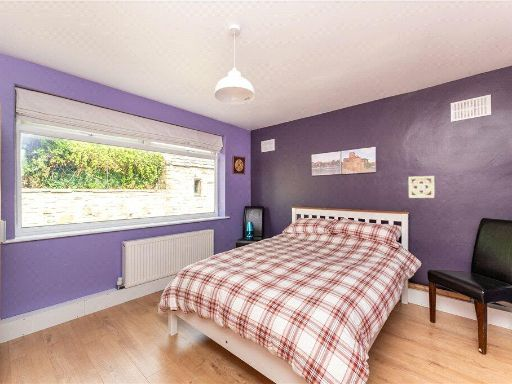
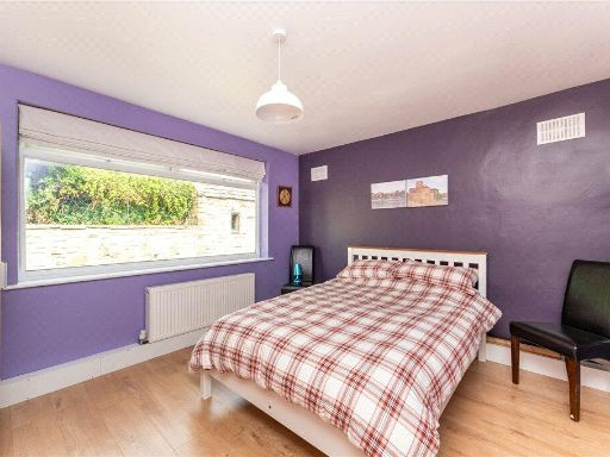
- wall ornament (420, 187)
